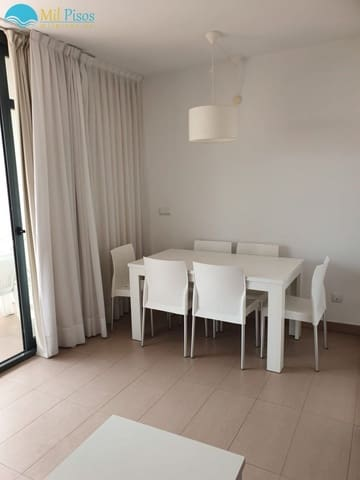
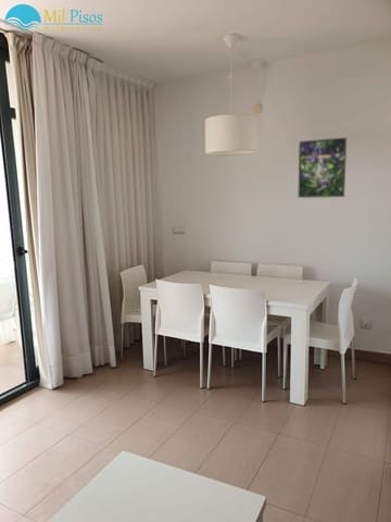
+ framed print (321, 169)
